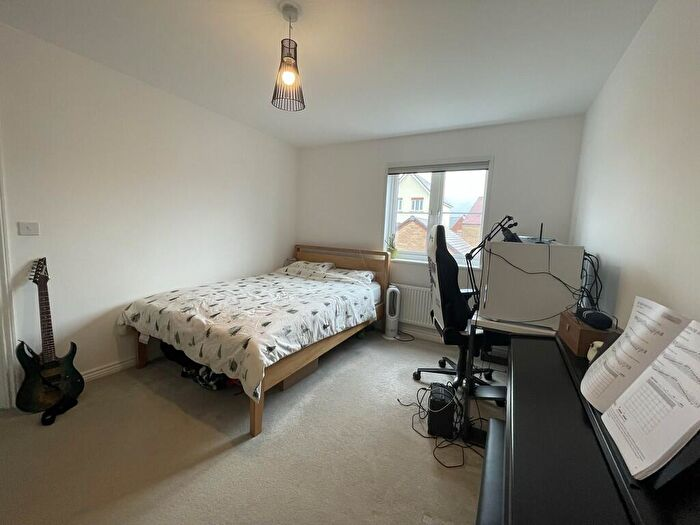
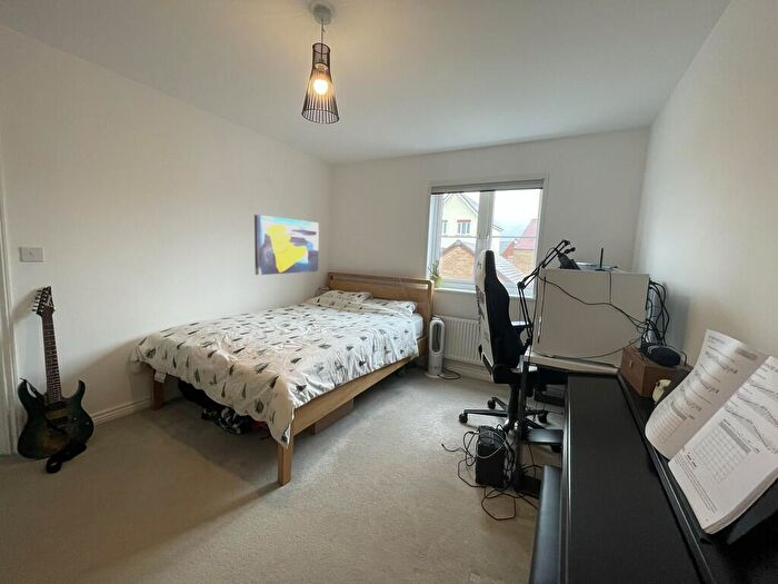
+ wall art (289, 246)
